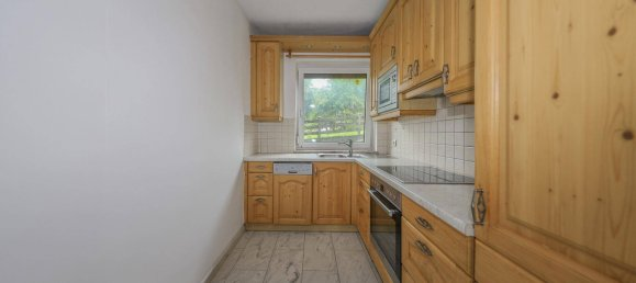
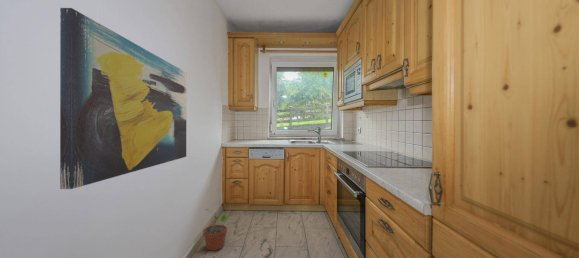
+ wall art (146, 109)
+ potted plant (215, 226)
